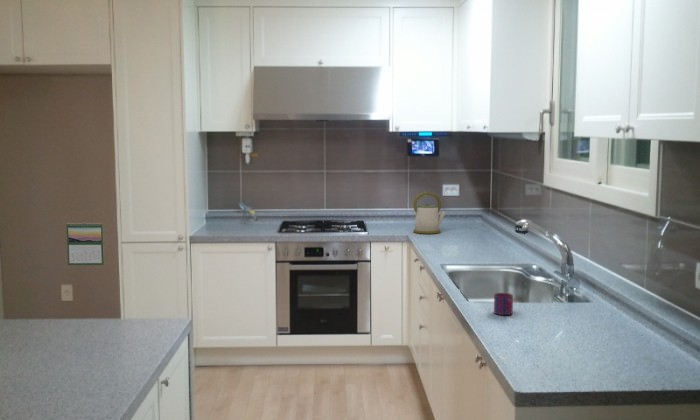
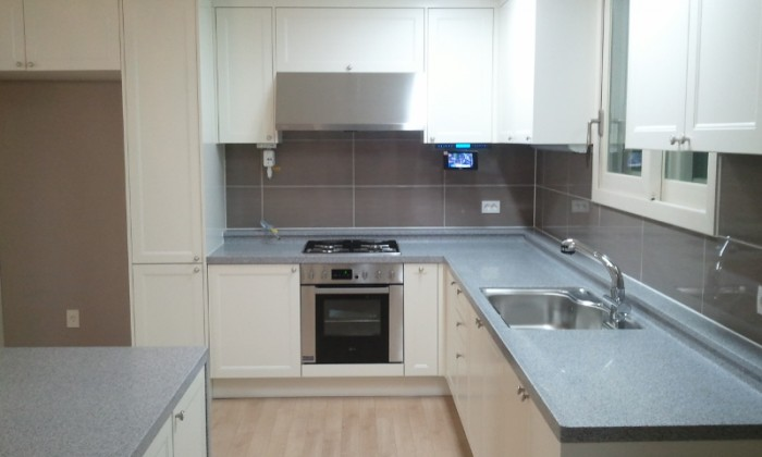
- mug (504, 304)
- kettle (429, 211)
- calendar (85, 243)
